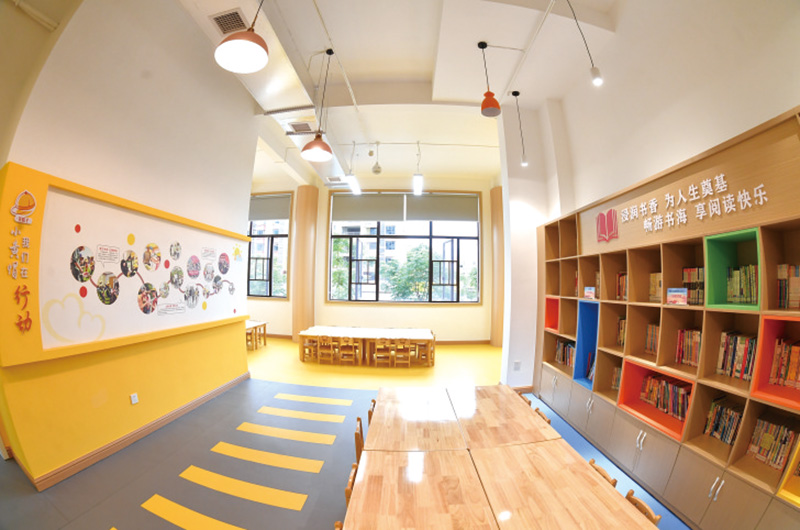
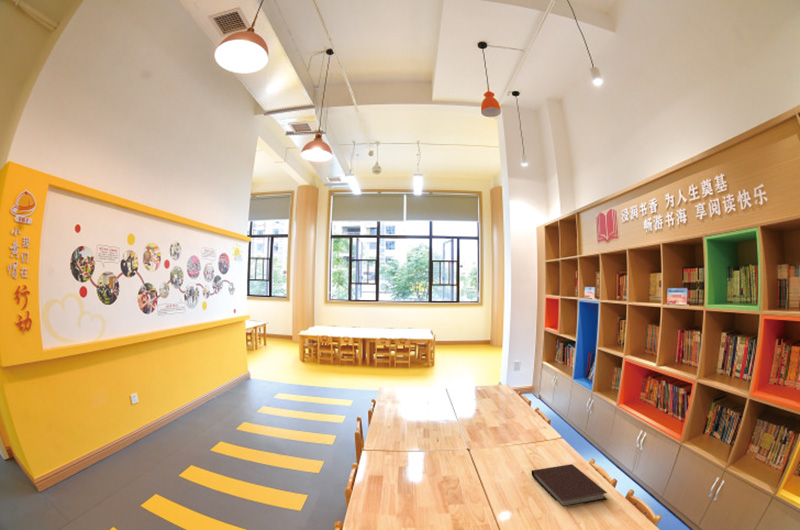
+ notebook (567, 483)
